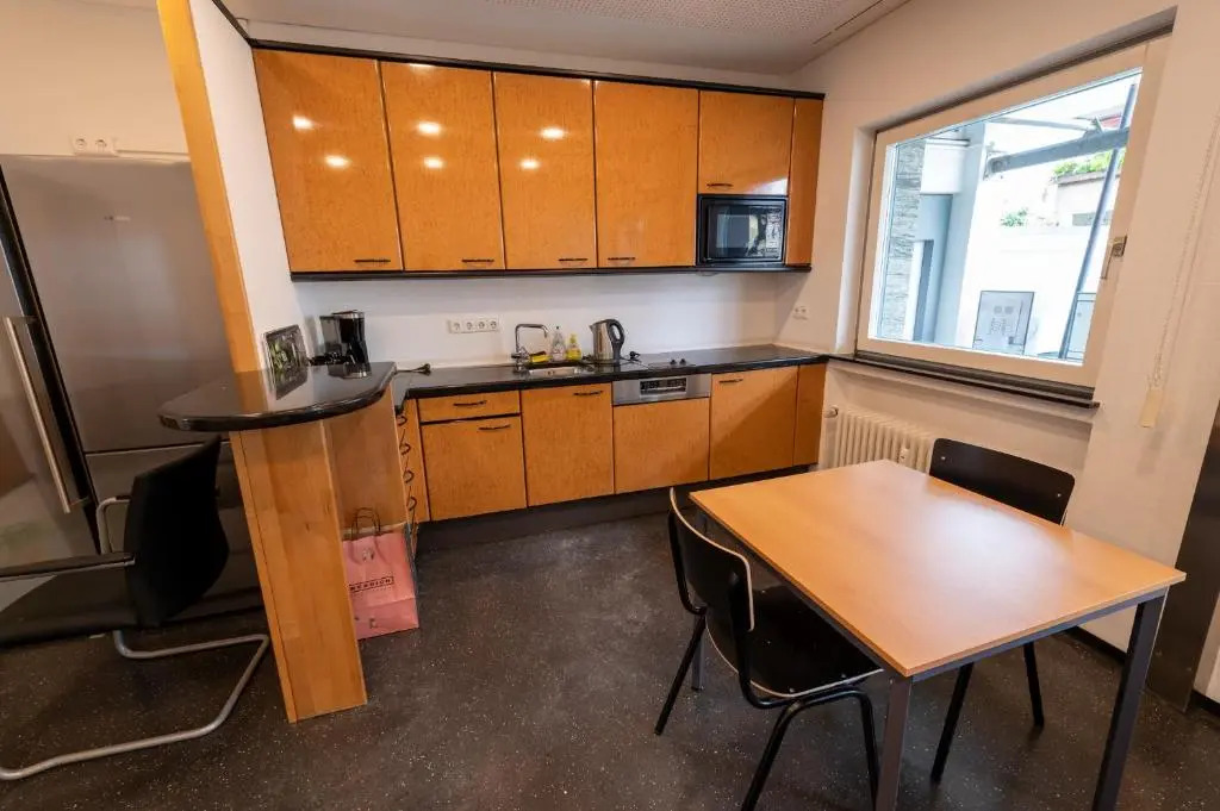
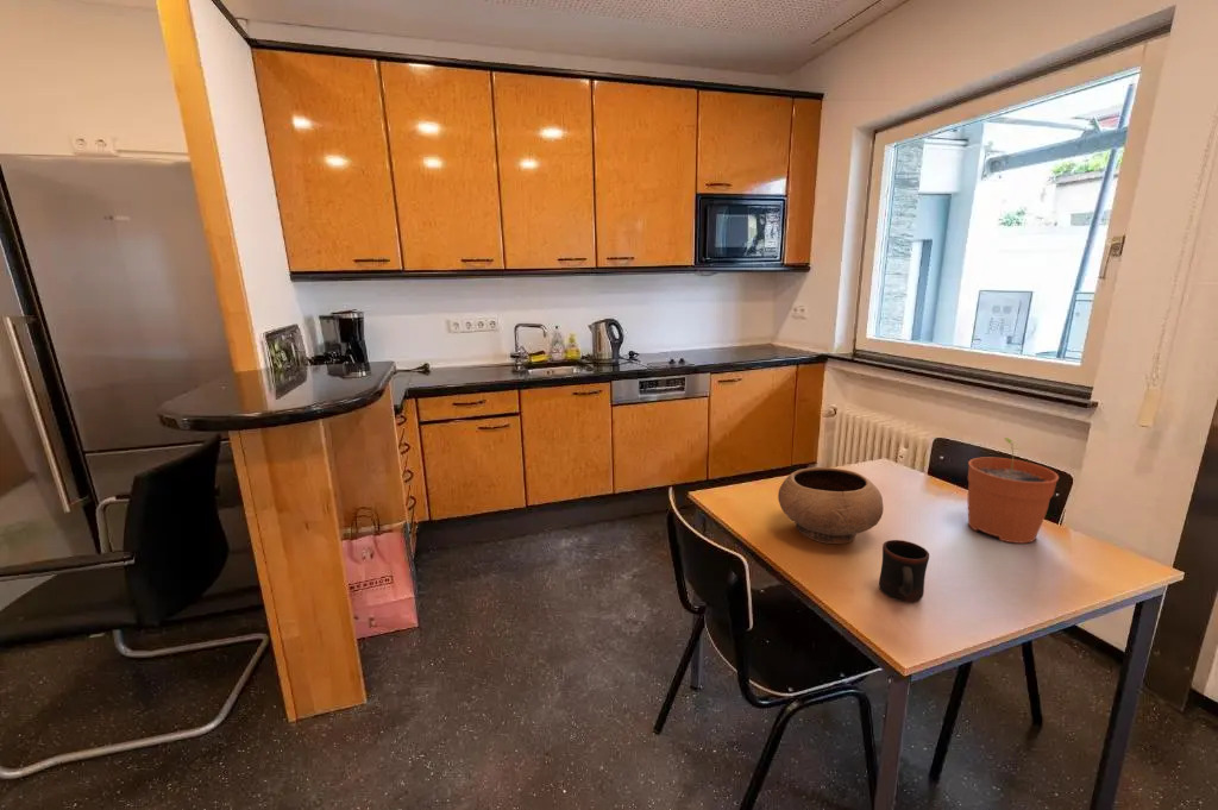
+ mug (904, 576)
+ bowl (828, 504)
+ plant pot (1009, 484)
